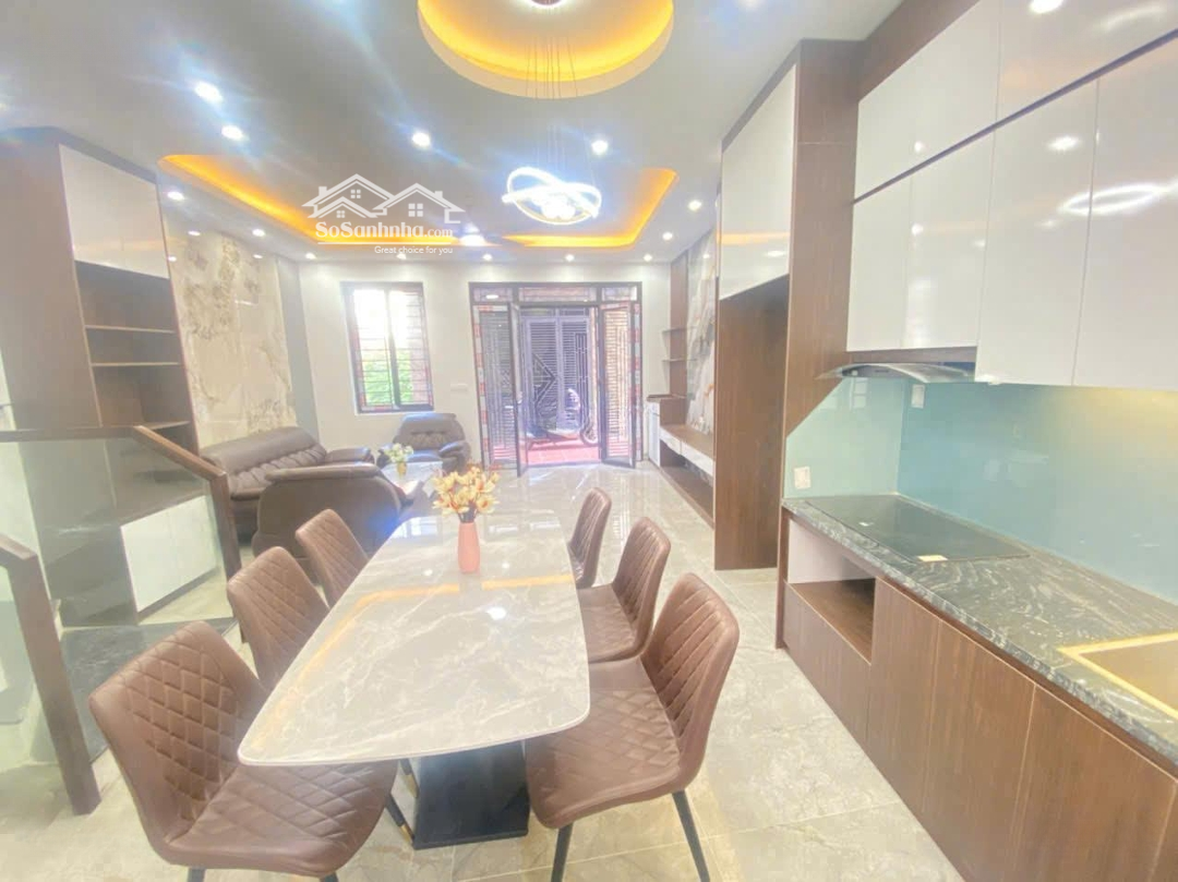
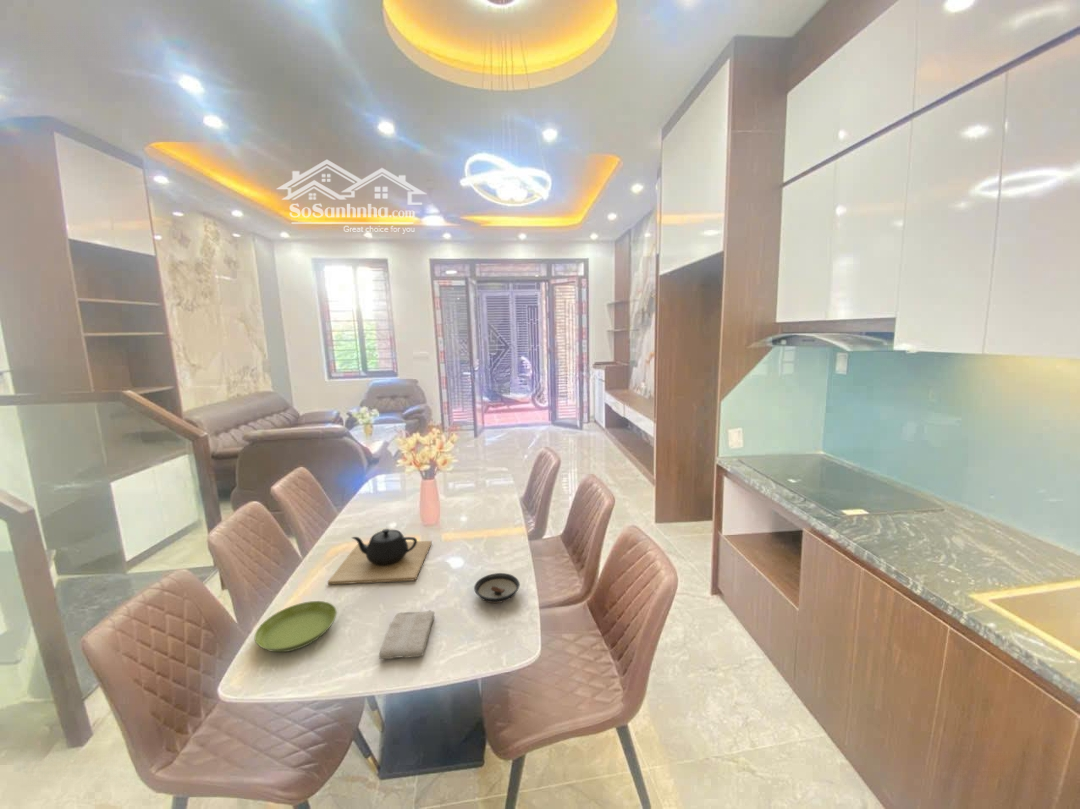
+ teapot (383, 546)
+ saucer (297, 627)
+ saucer (497, 590)
+ washcloth (409, 632)
